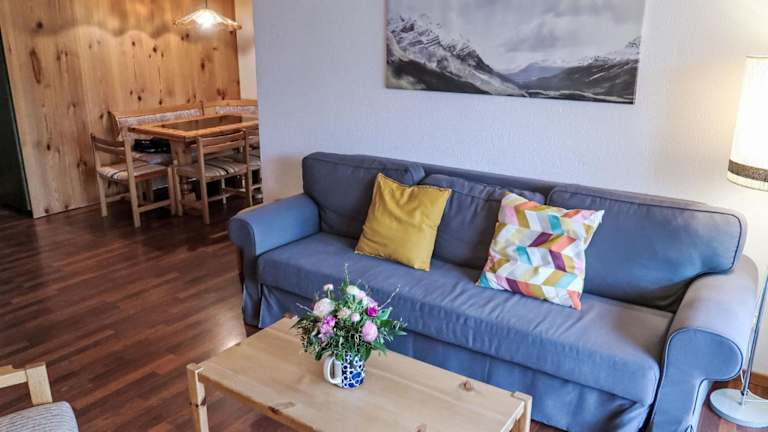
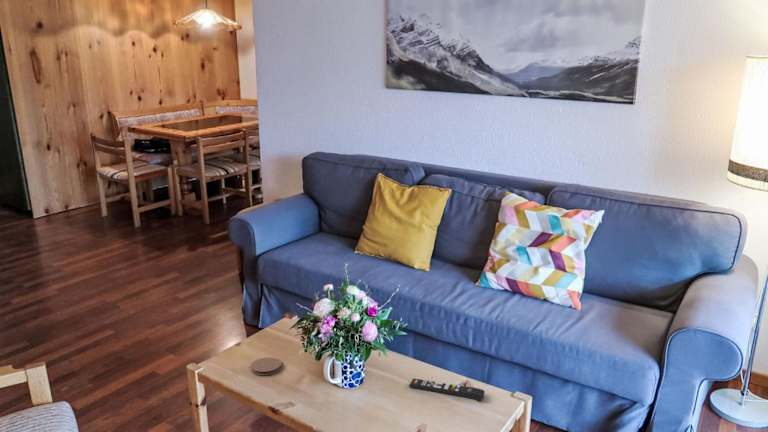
+ remote control (446, 388)
+ coaster (266, 366)
